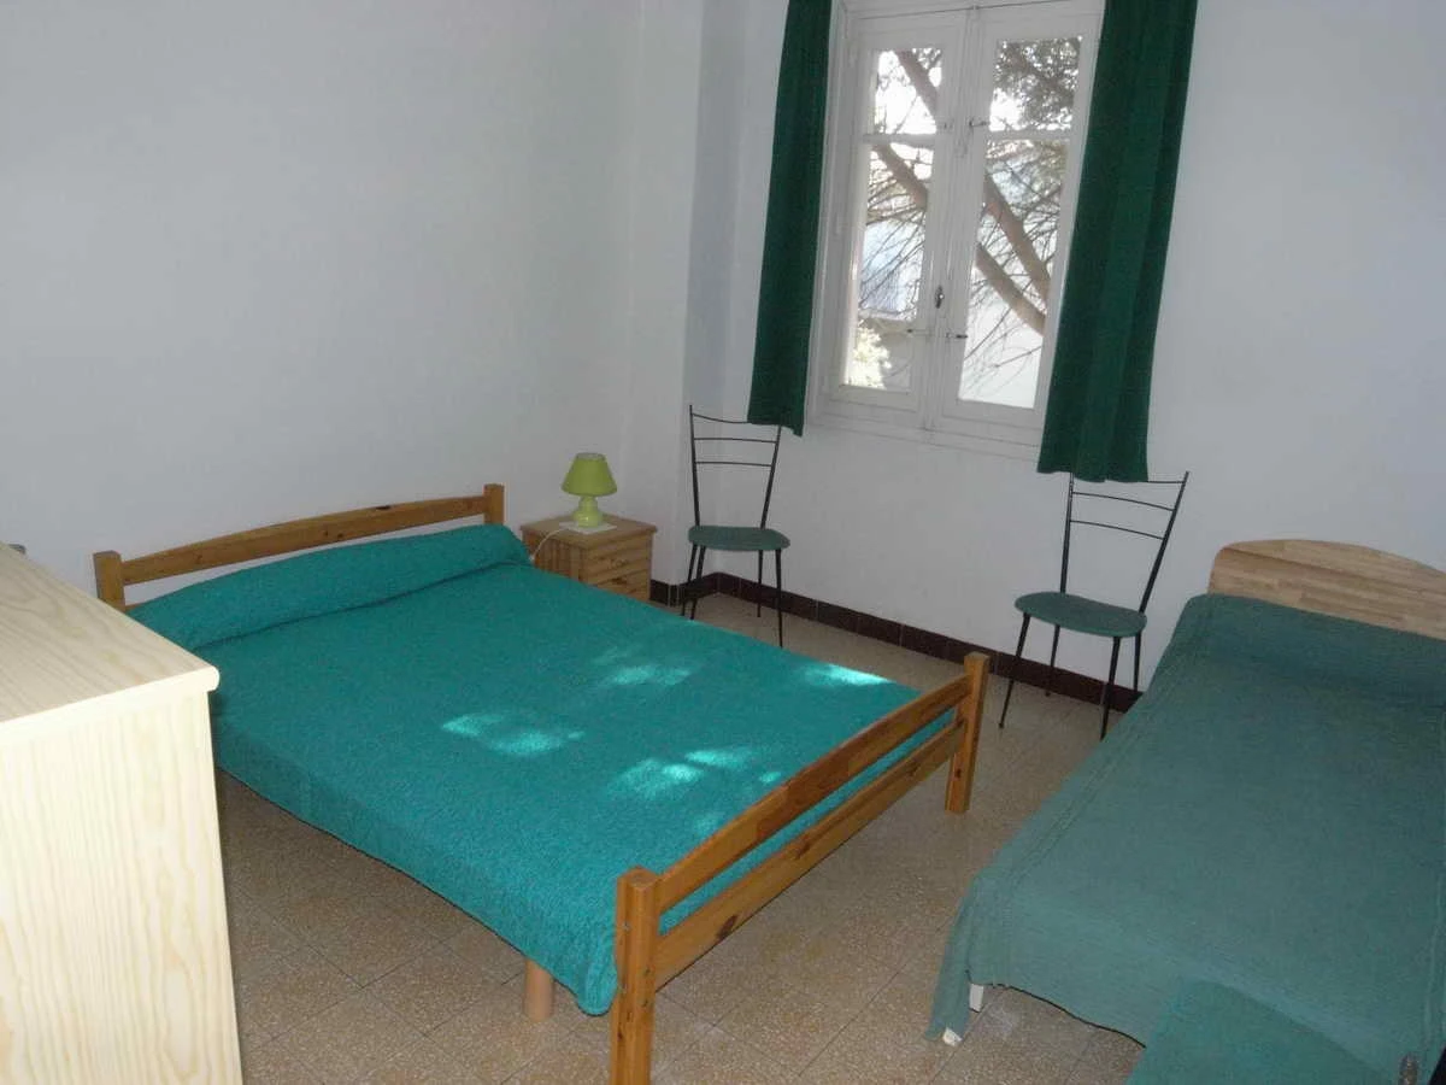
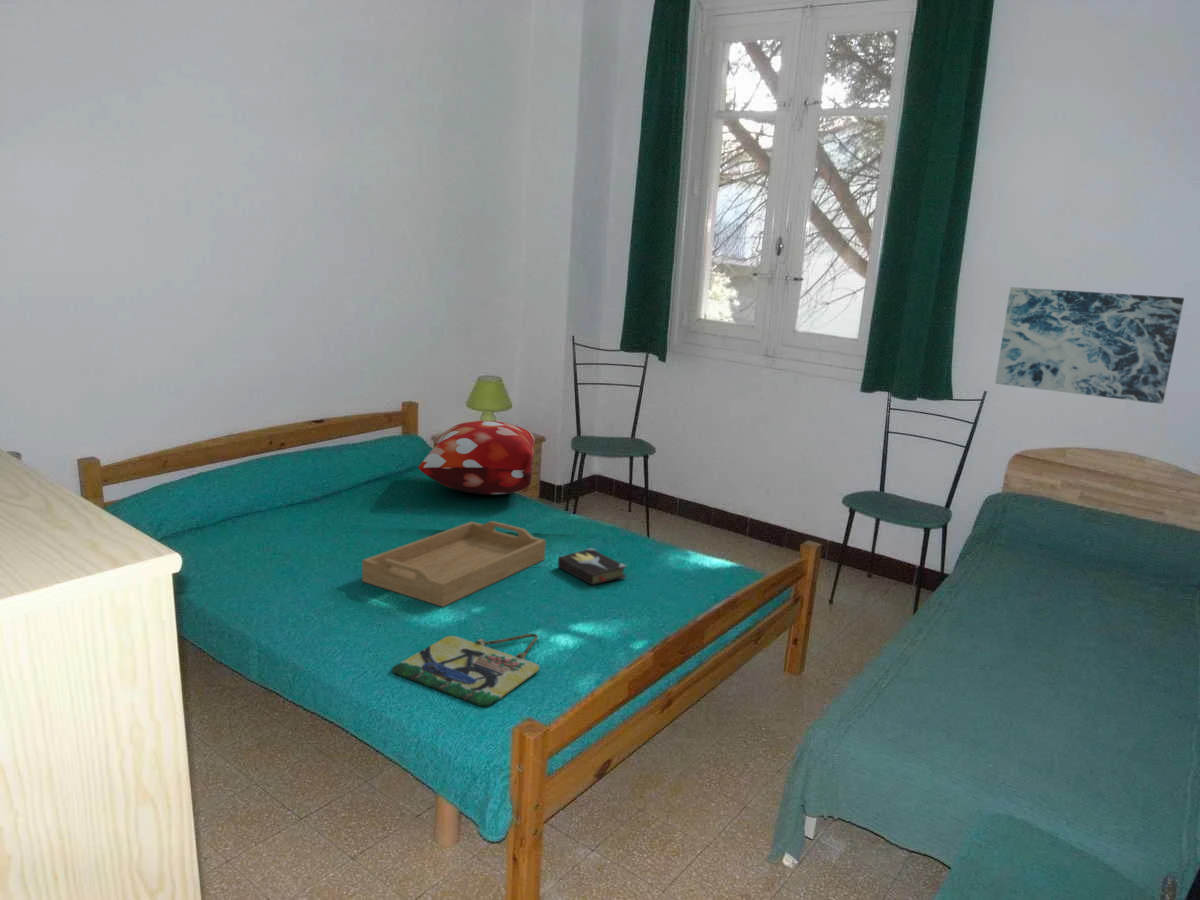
+ serving tray (458, 556)
+ hardback book (591, 565)
+ wall art (1084, 343)
+ decorative pillow (480, 456)
+ home sign (484, 657)
